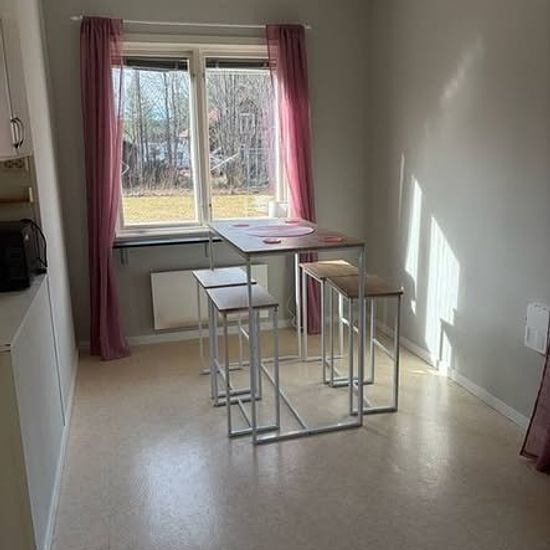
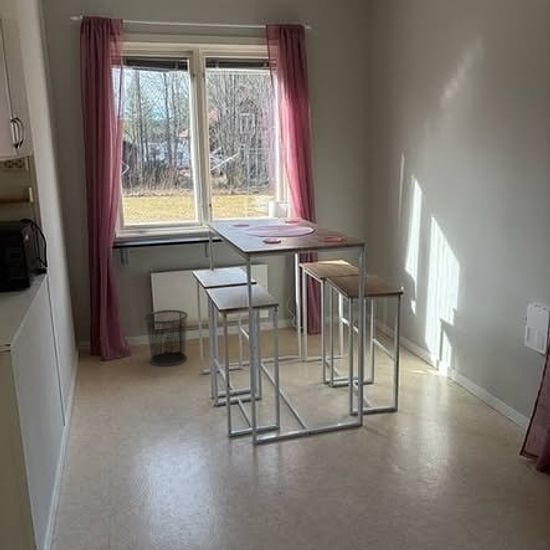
+ waste bin (167, 337)
